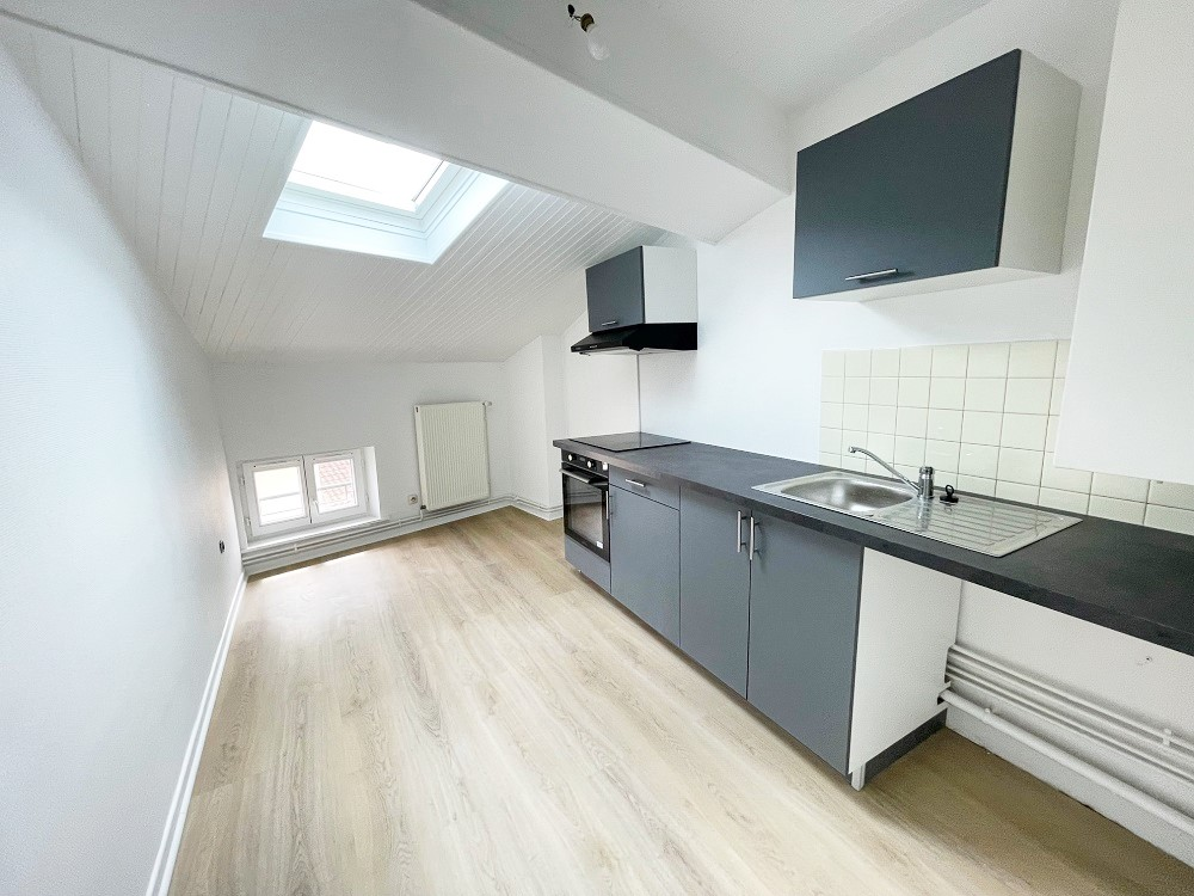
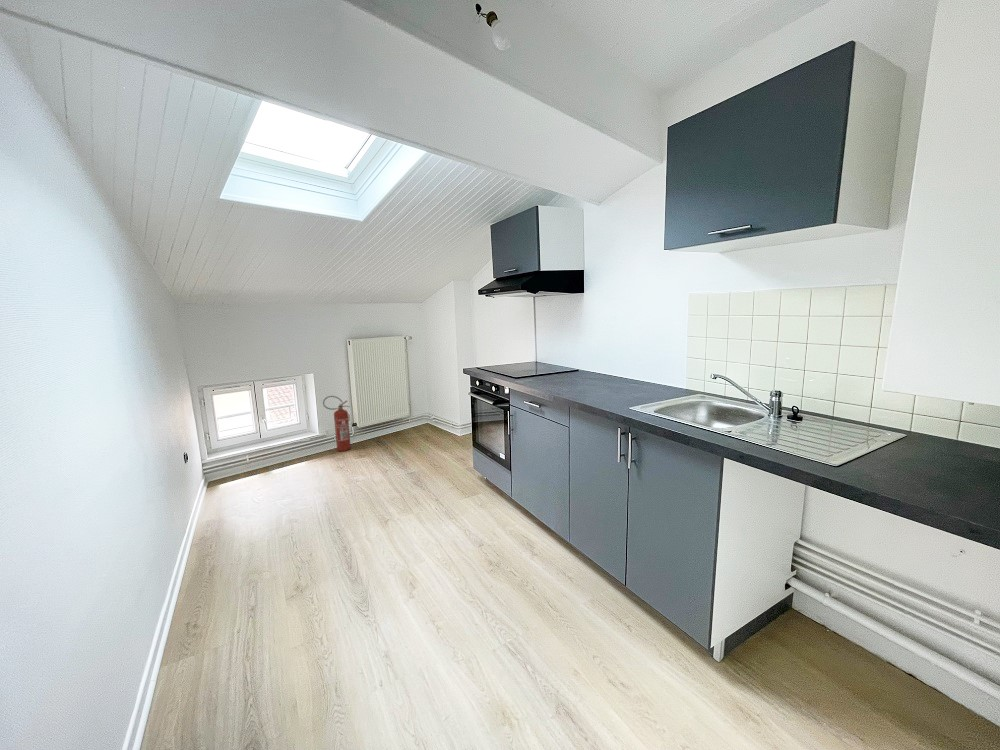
+ fire extinguisher (338, 422)
